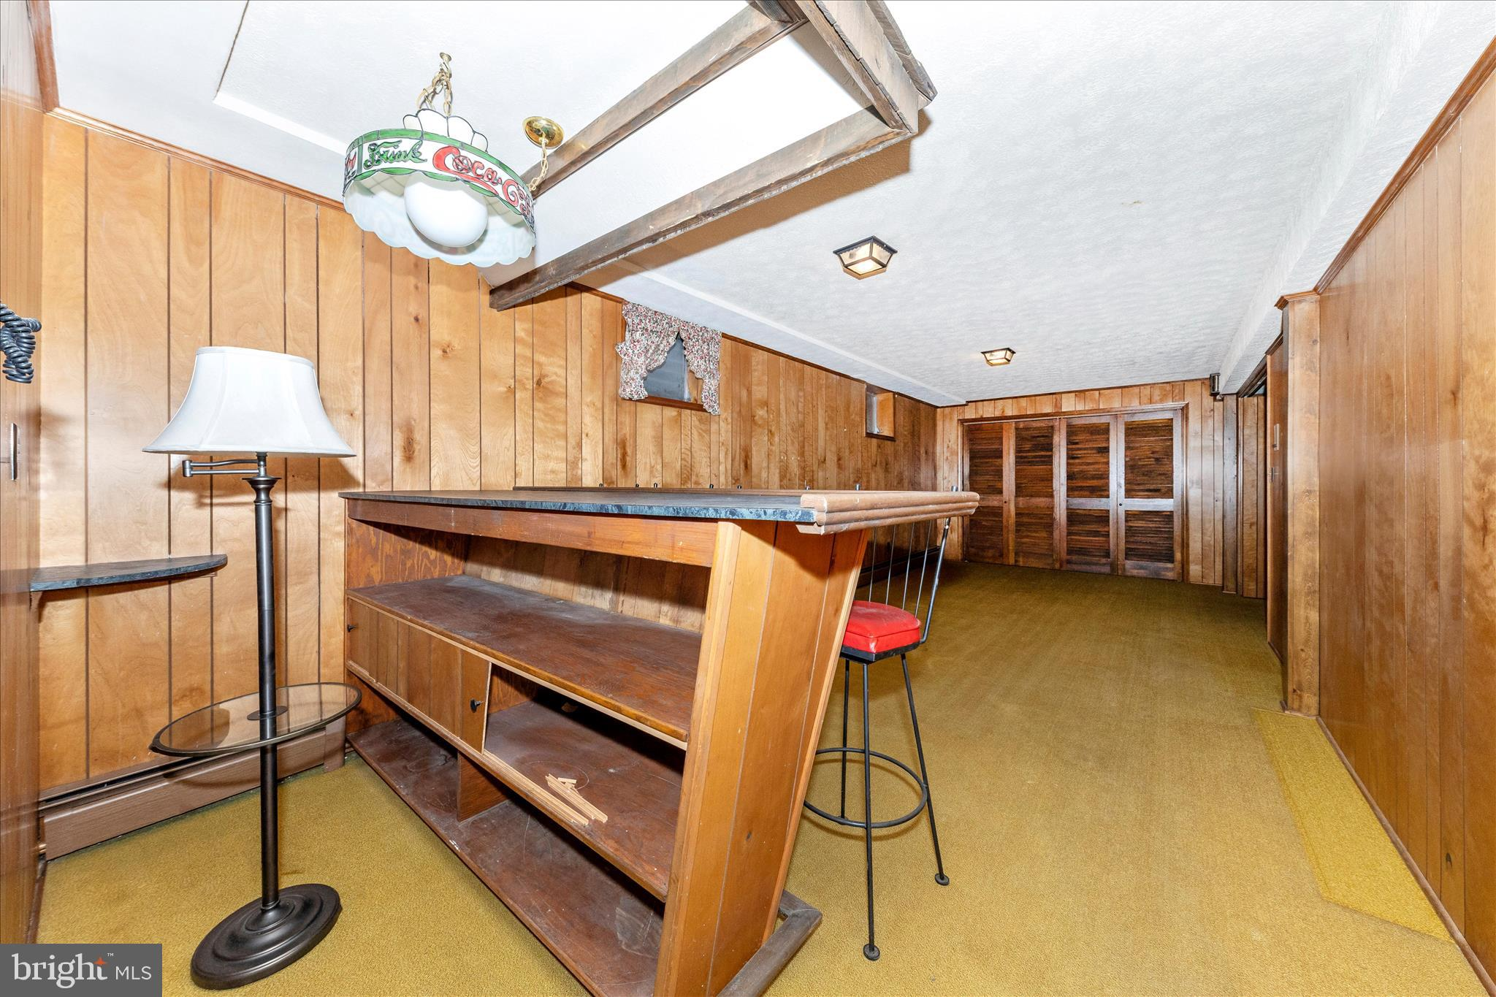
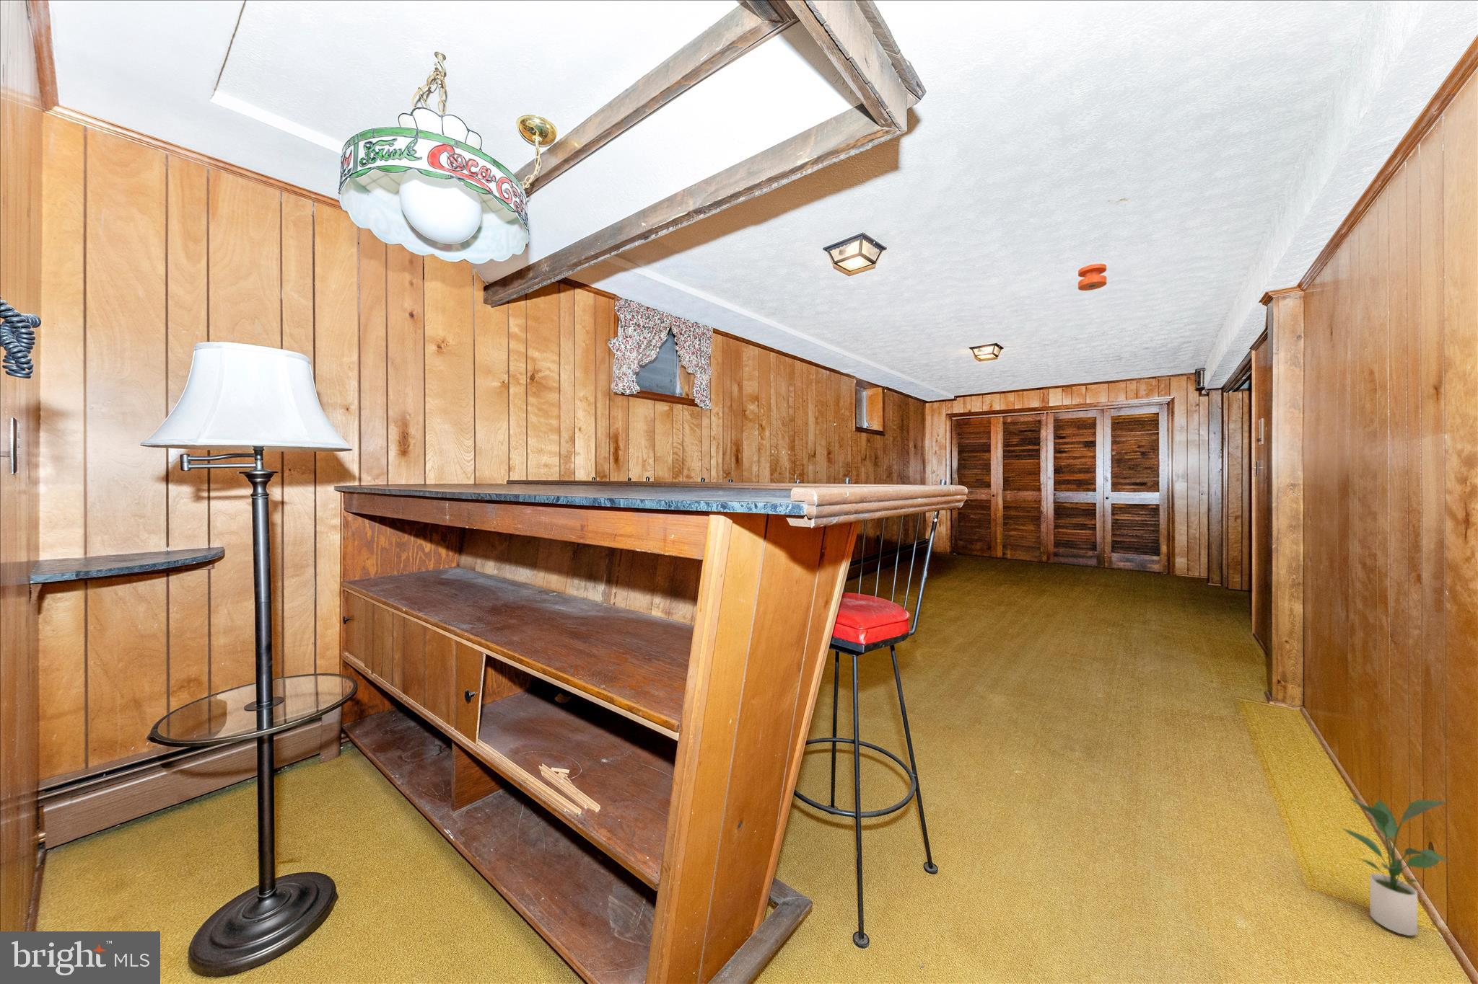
+ potted plant (1391, 853)
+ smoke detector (1092, 277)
